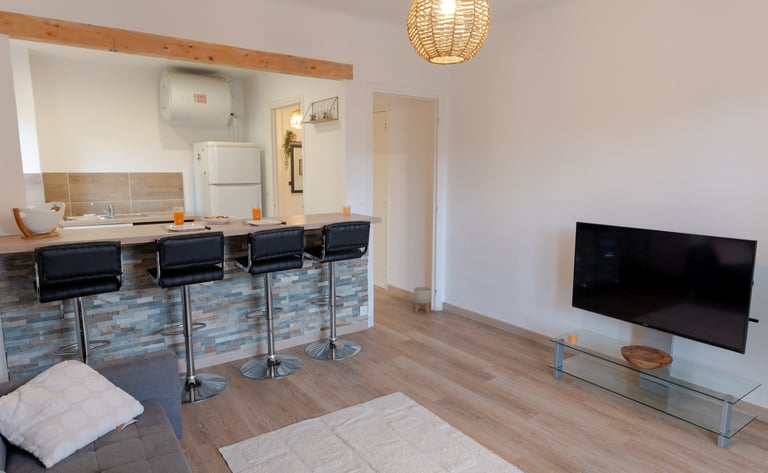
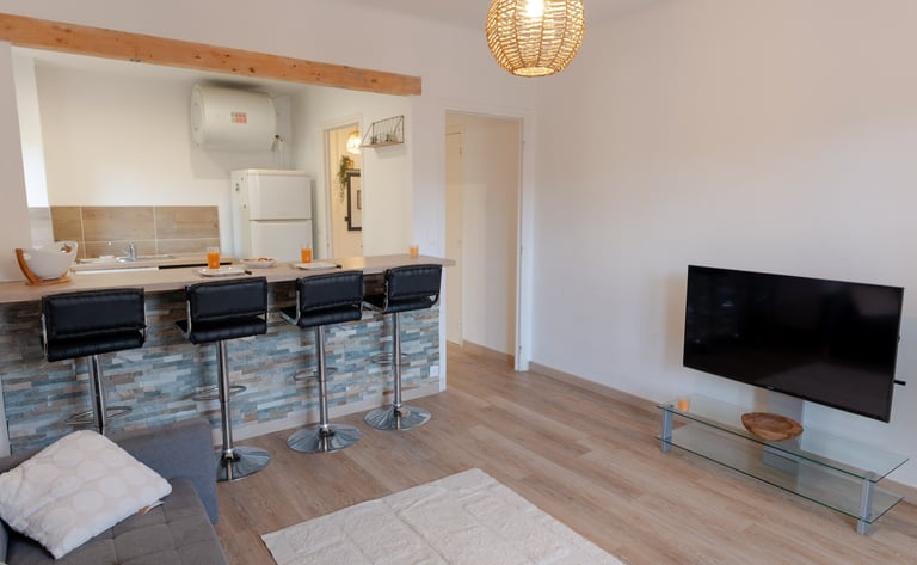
- planter (422, 300)
